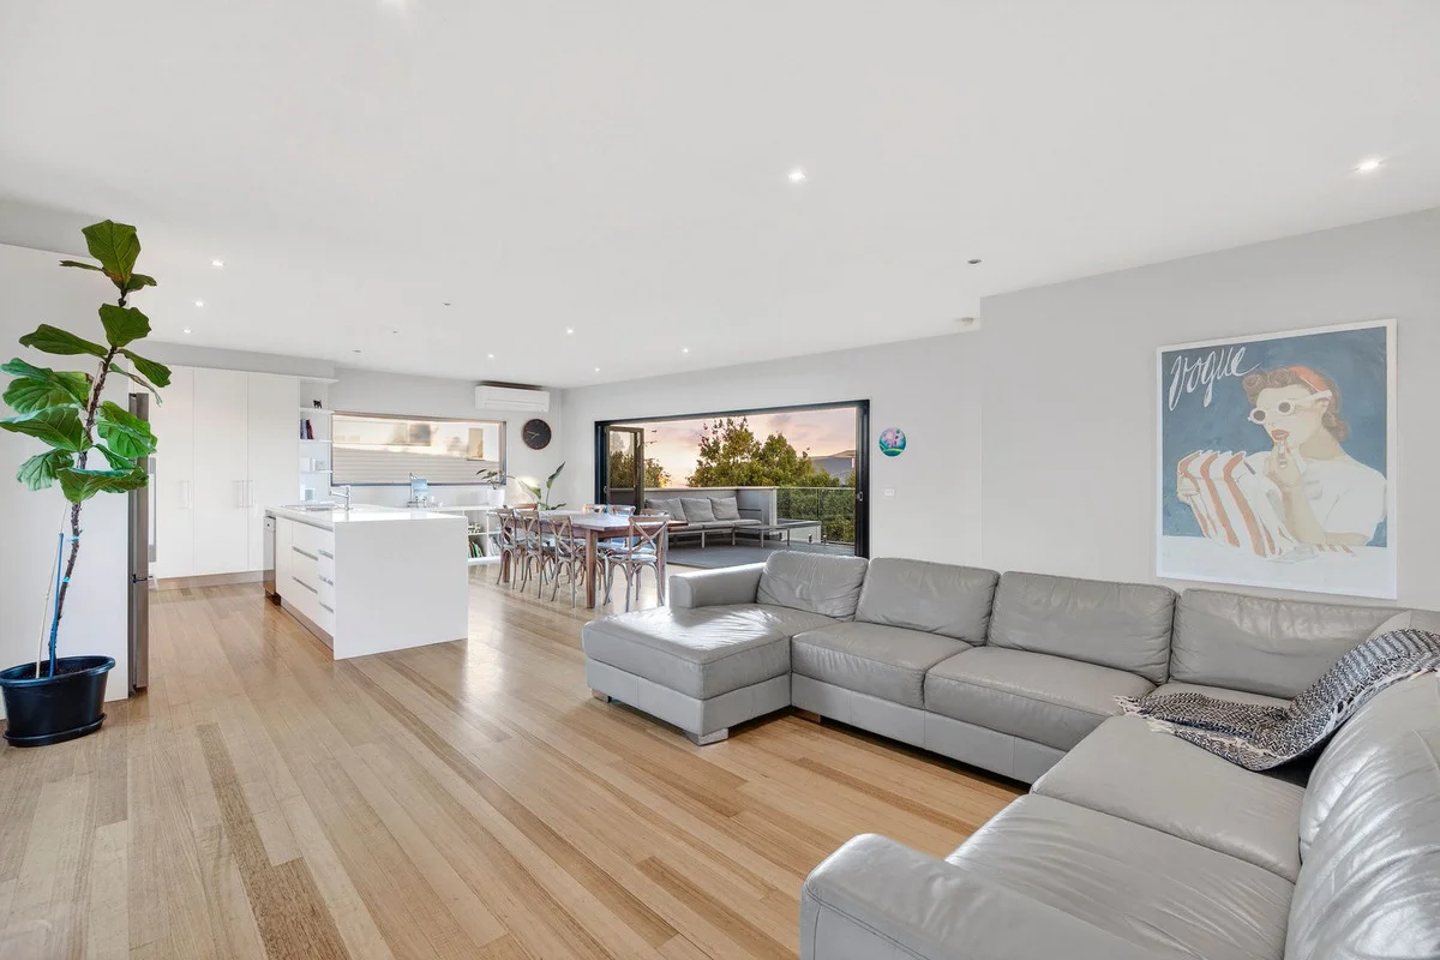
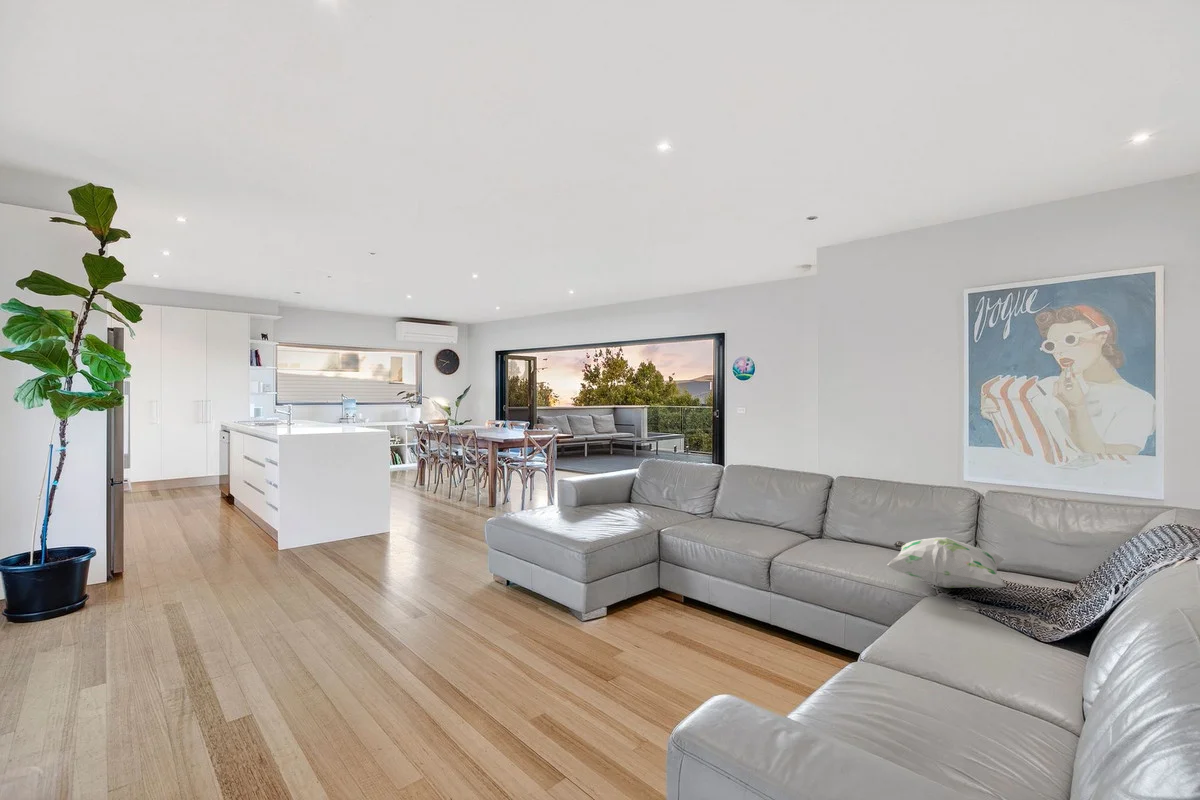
+ decorative pillow (943, 561)
